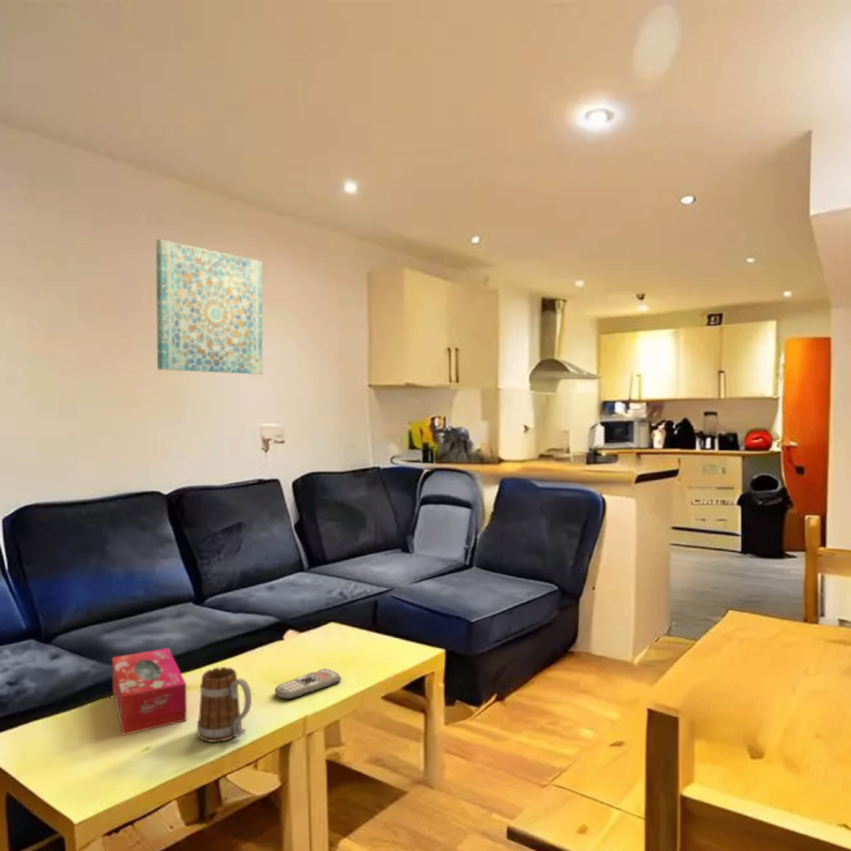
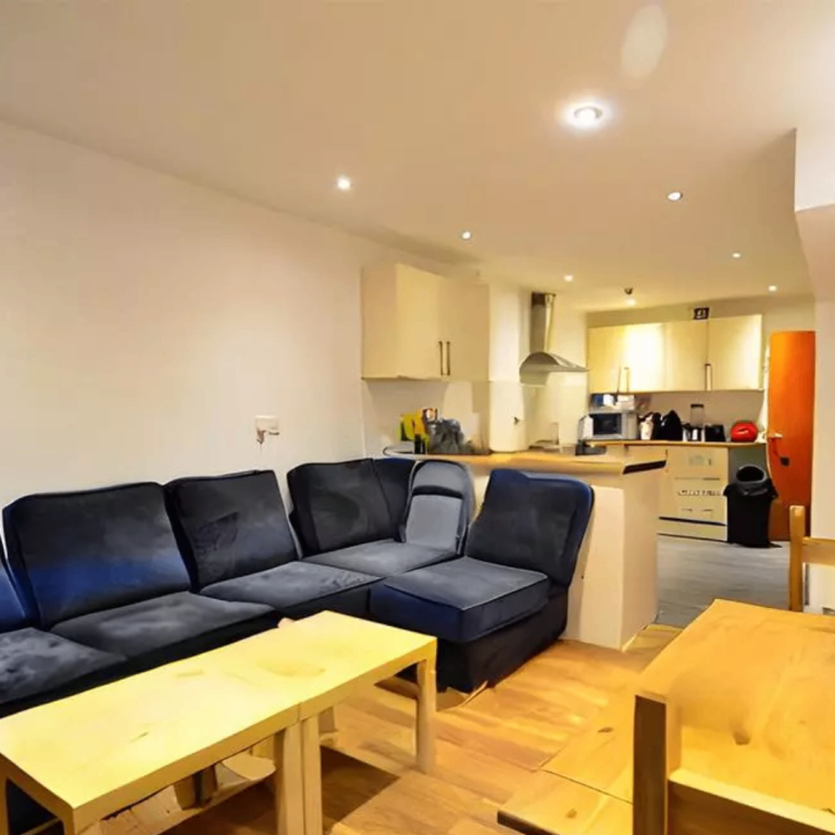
- mug (226, 705)
- wall art (213, 311)
- tissue box (147, 687)
- remote control (307, 684)
